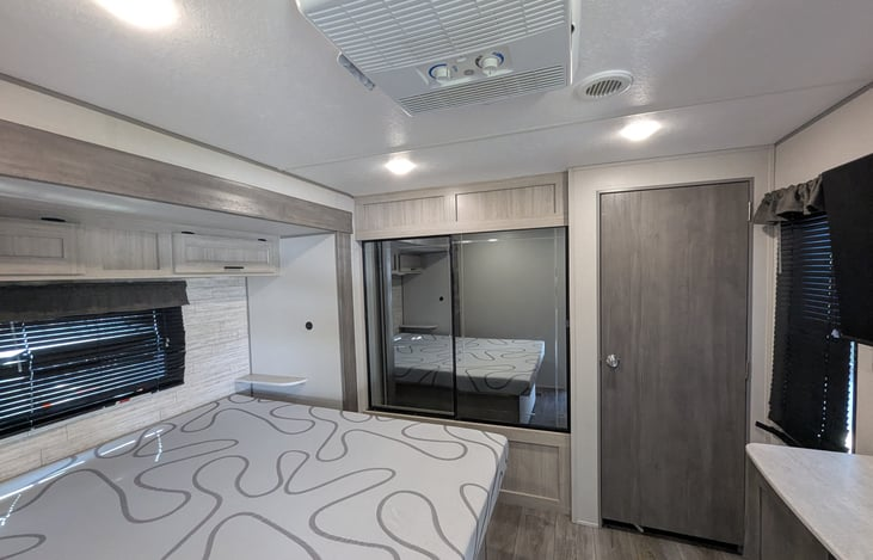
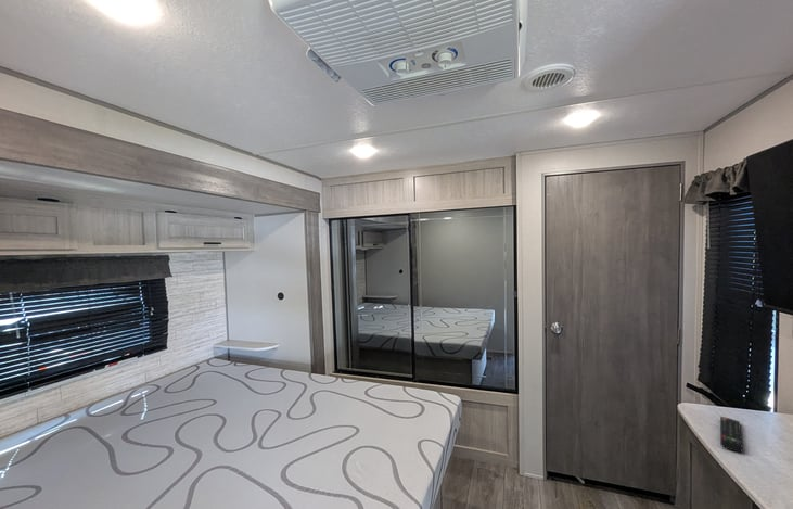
+ remote control (730, 433)
